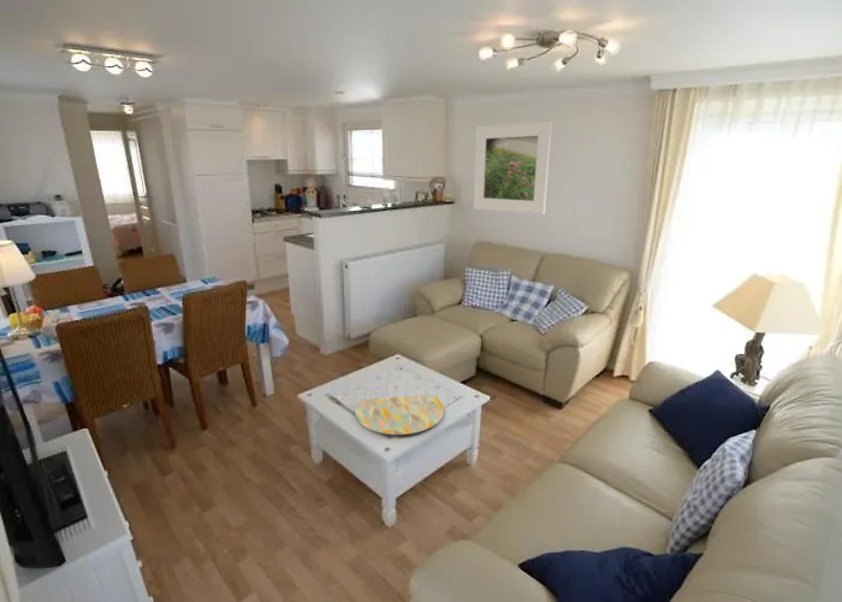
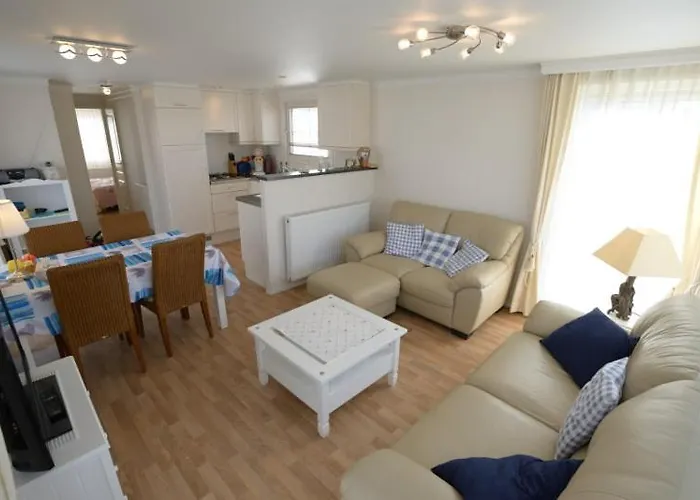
- decorative tray (399, 408)
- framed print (509, 169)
